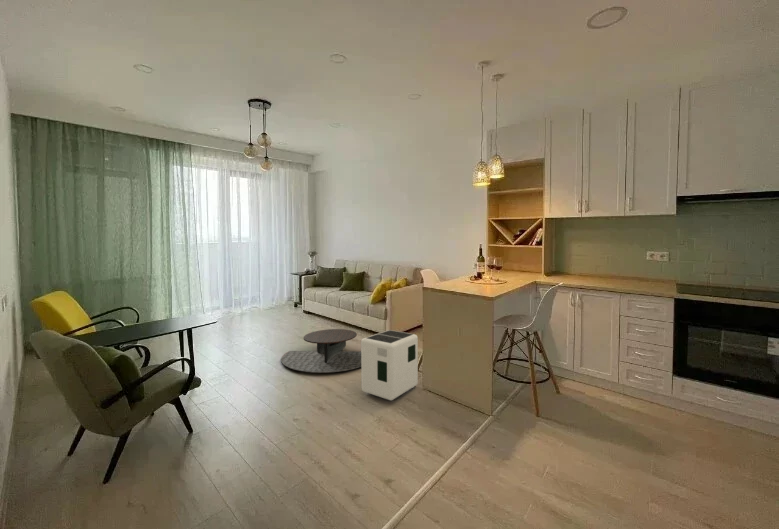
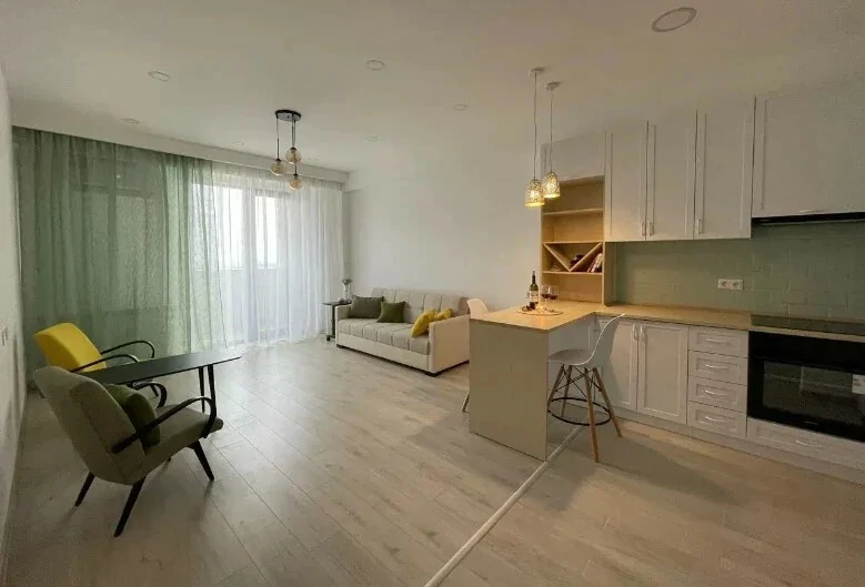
- coffee table (330, 344)
- air purifier (390, 363)
